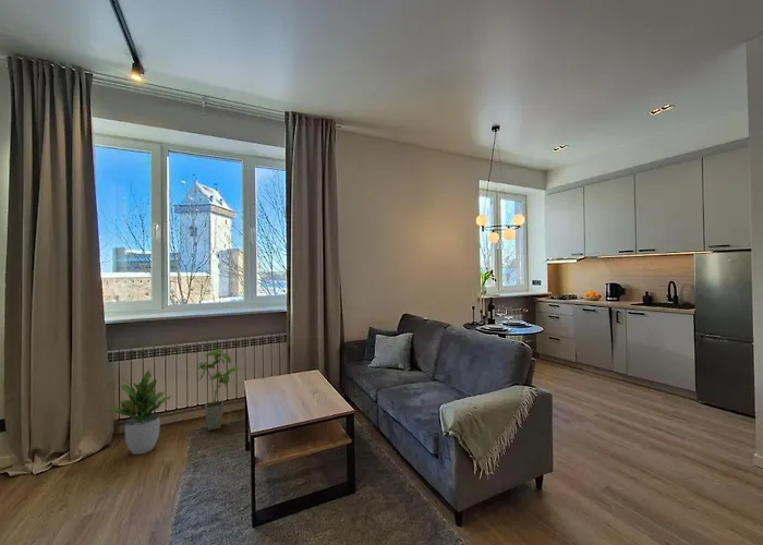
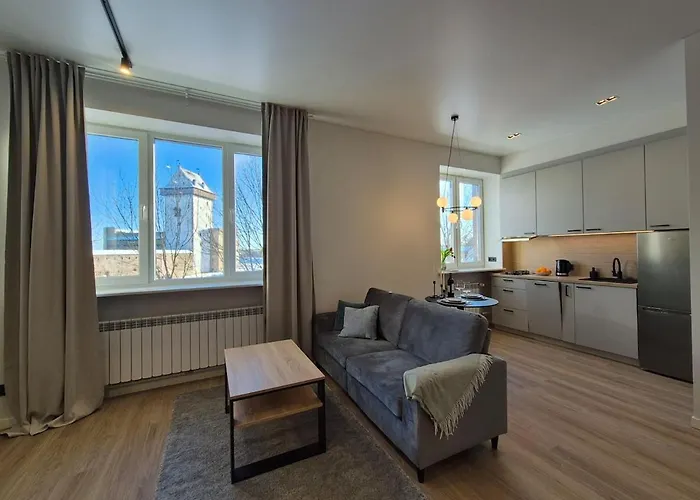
- potted plant (141, 410)
- house plant (219, 387)
